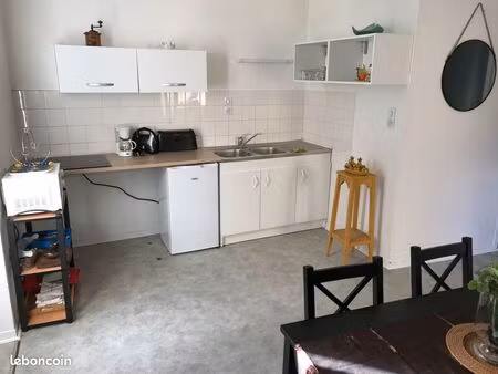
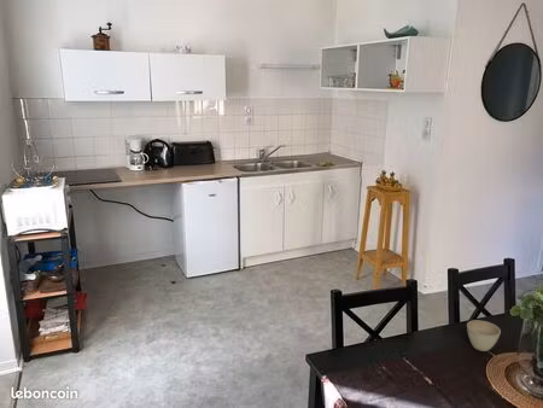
+ flower pot (481, 337)
